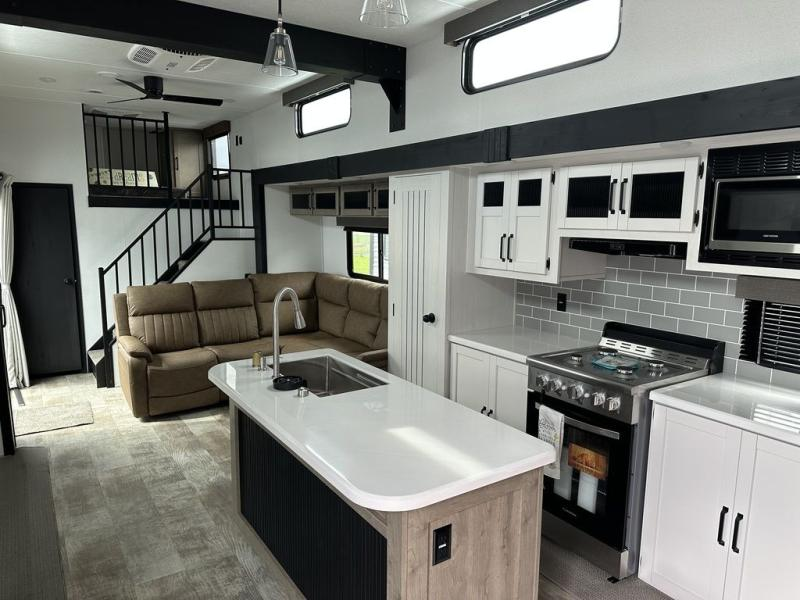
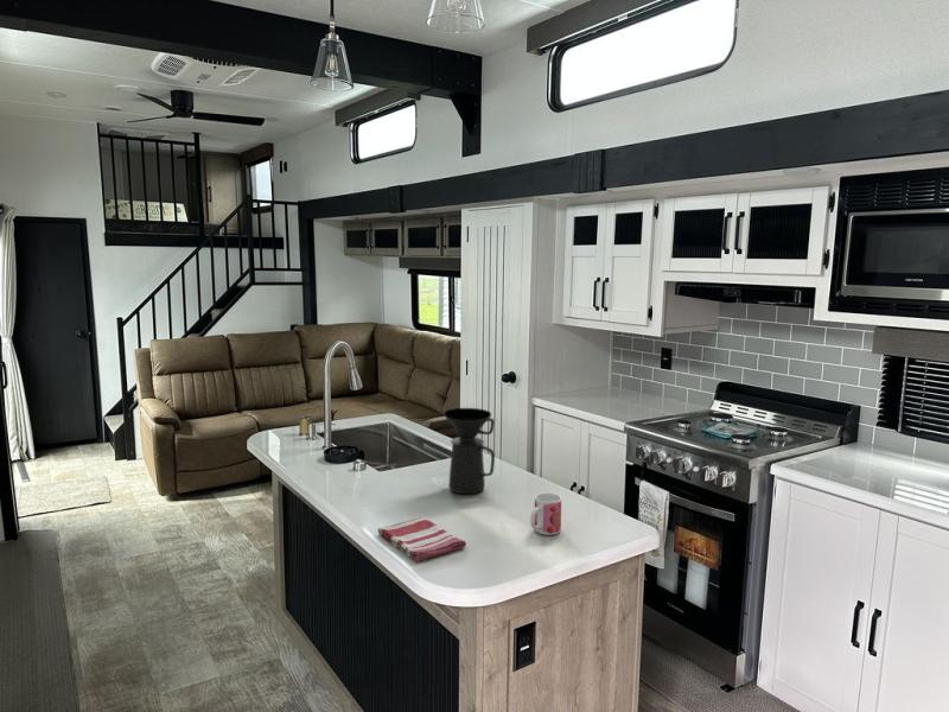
+ dish towel (420, 536)
+ coffee maker (466, 451)
+ mug (542, 515)
